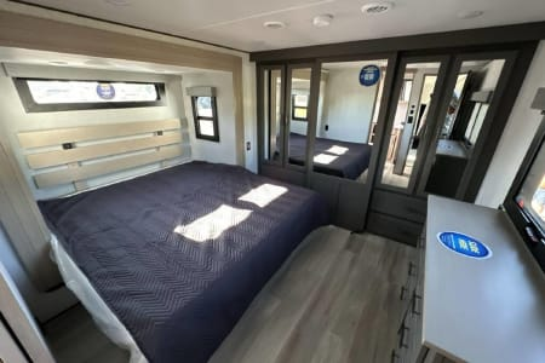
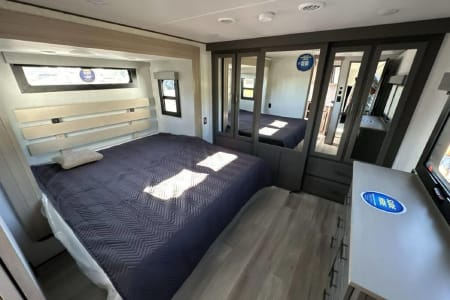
+ pillow (78, 157)
